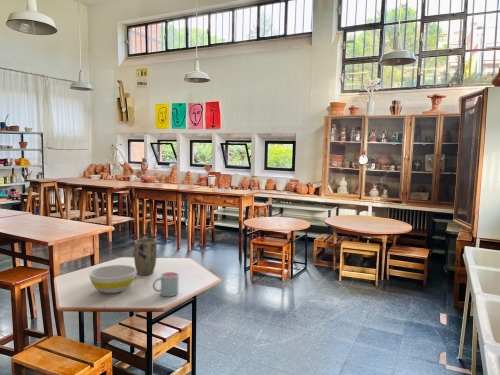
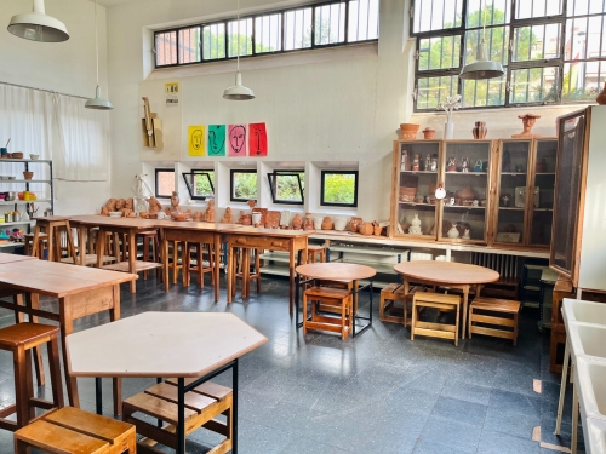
- plant pot (145, 256)
- mug (165, 284)
- bowl (113, 280)
